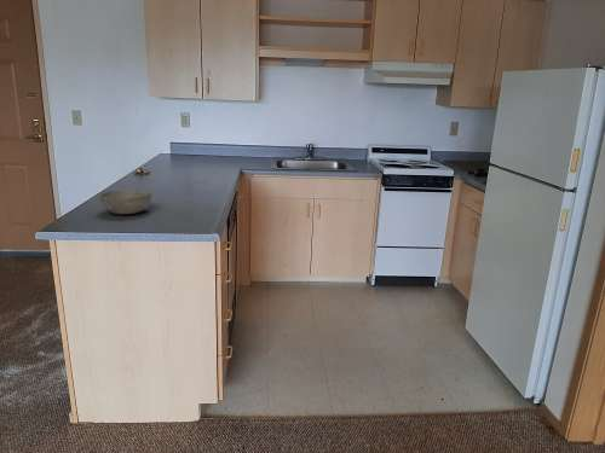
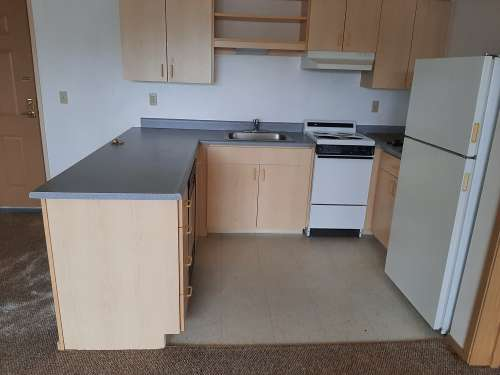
- bowl (126, 203)
